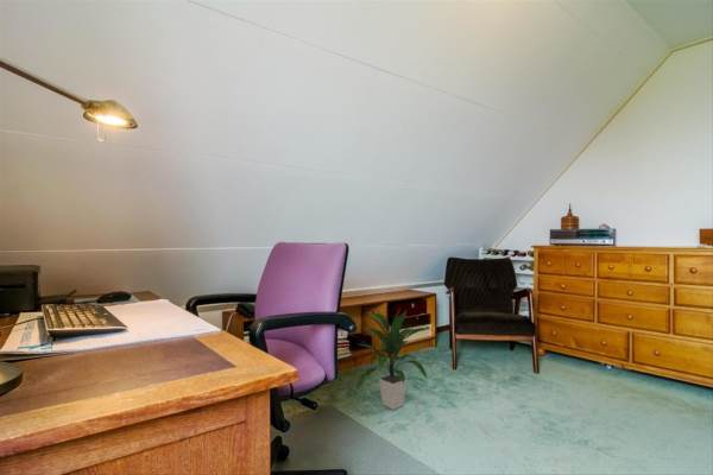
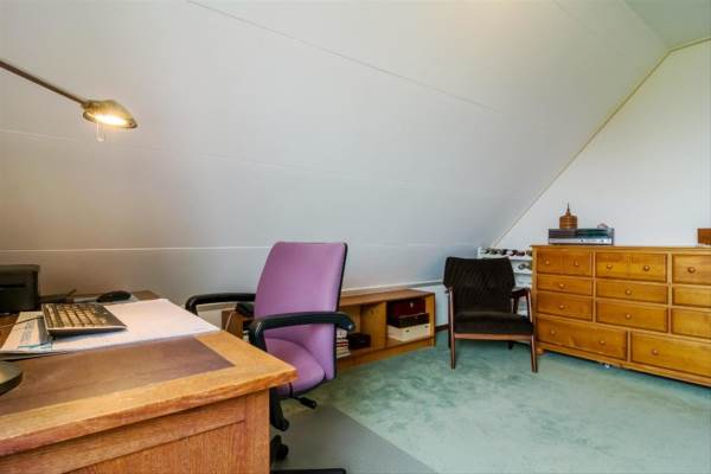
- indoor plant (389, 355)
